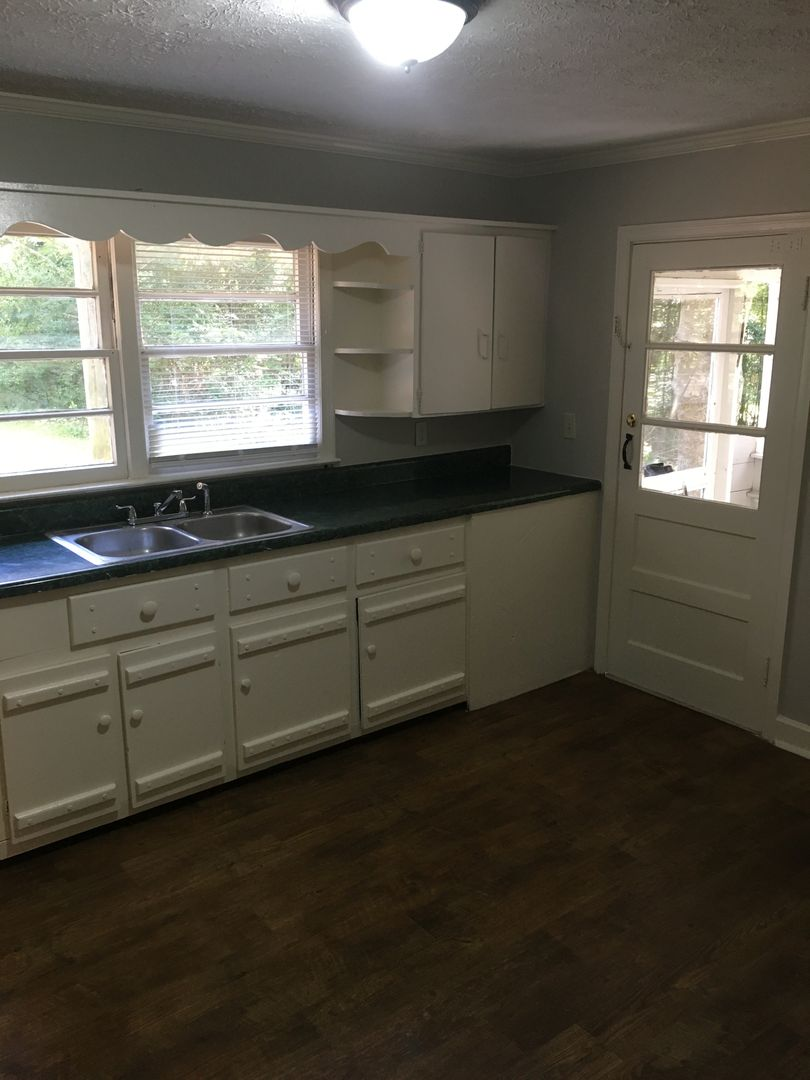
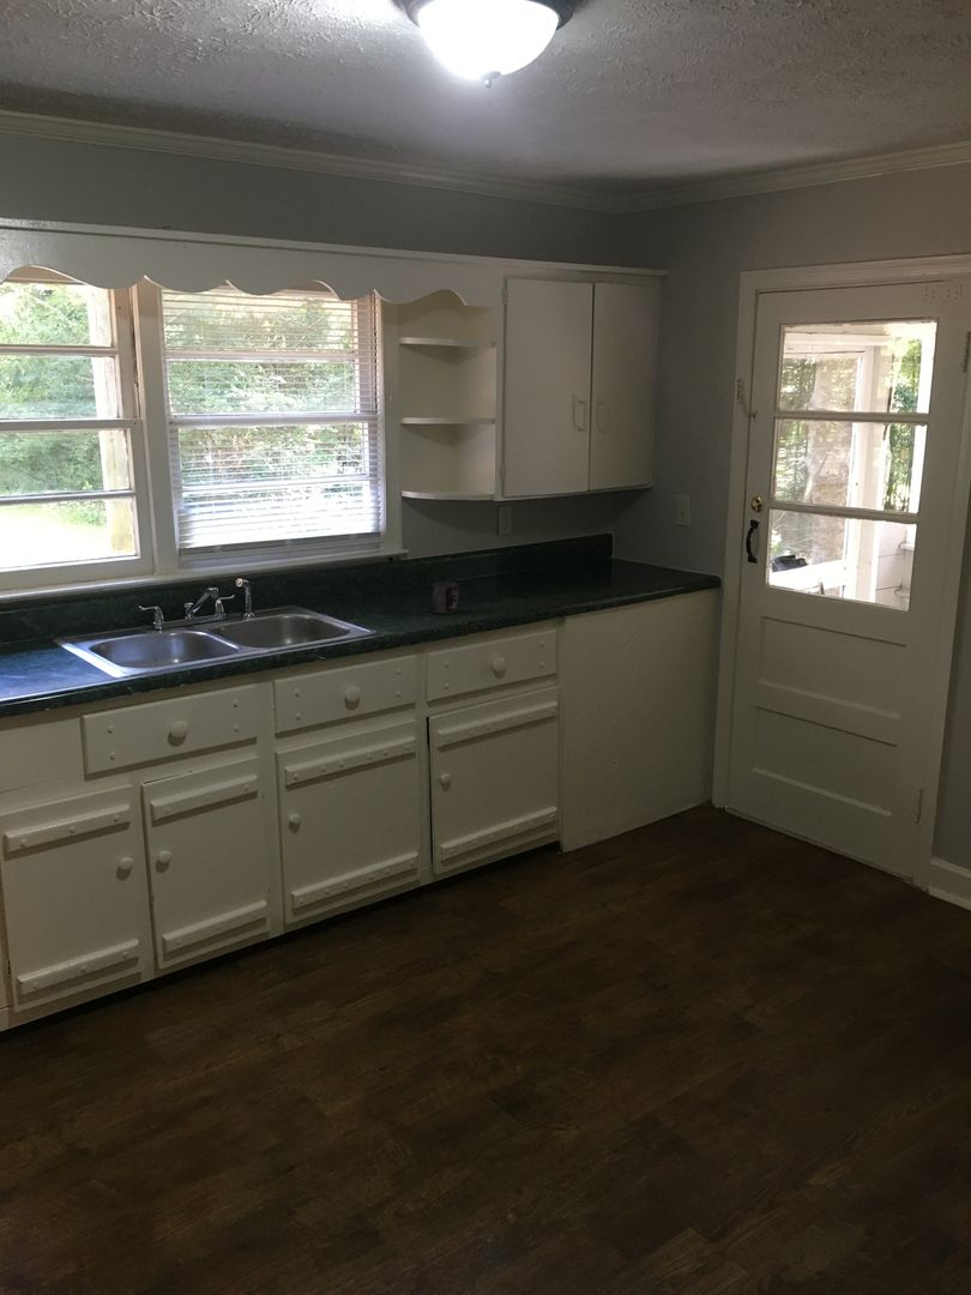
+ mug (442, 598)
